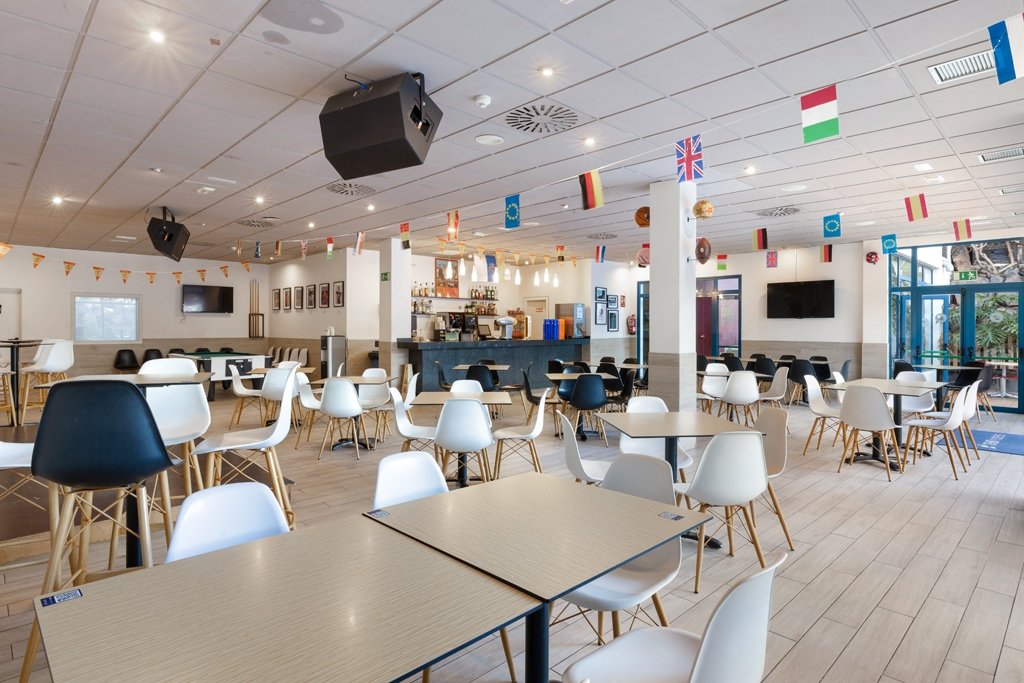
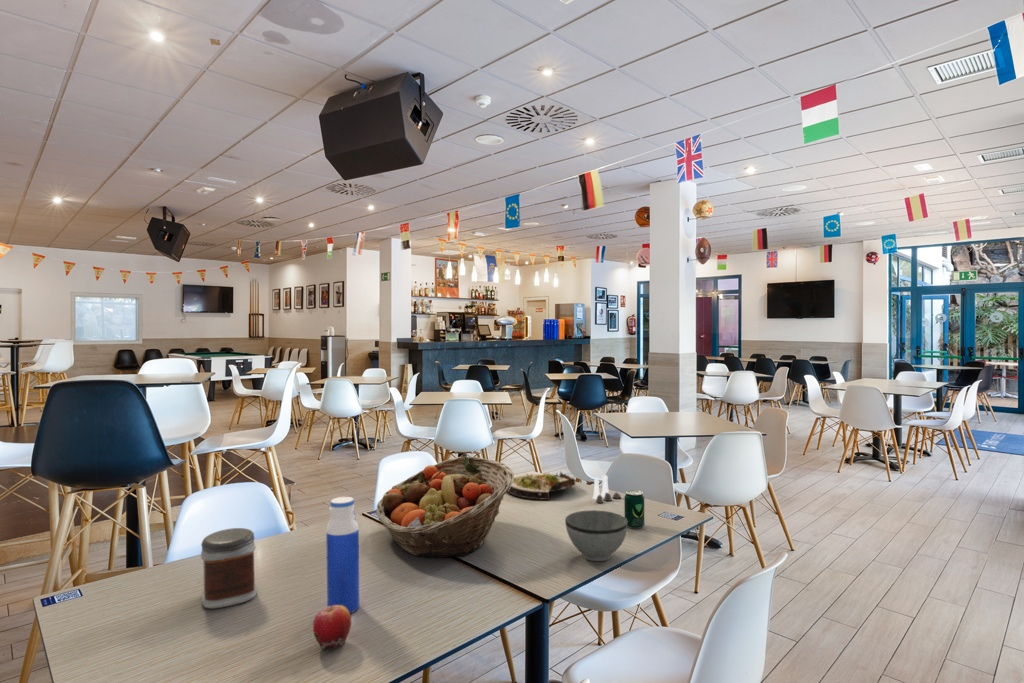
+ salad plate (538, 481)
+ apple (332, 625)
+ water bottle (342, 554)
+ beverage can (634, 509)
+ jar (229, 565)
+ fruit basket (445, 502)
+ salt and pepper shaker set (605, 487)
+ bowl (596, 537)
